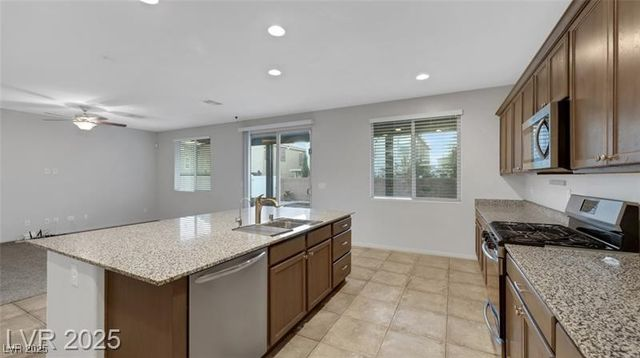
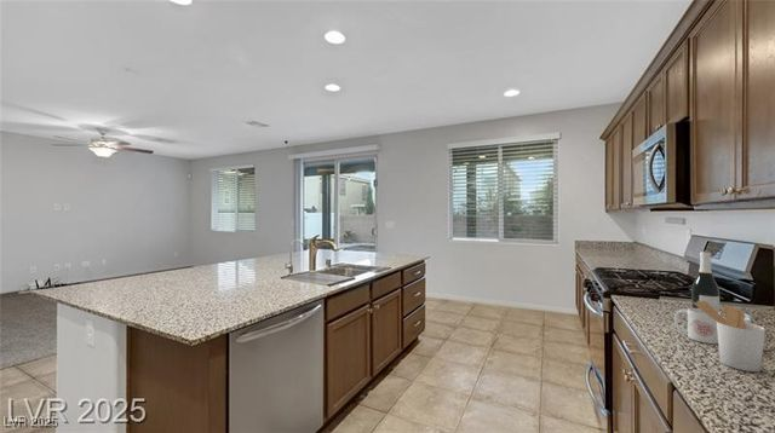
+ wine bottle (705, 289)
+ mug (696, 323)
+ utensil holder (727, 331)
